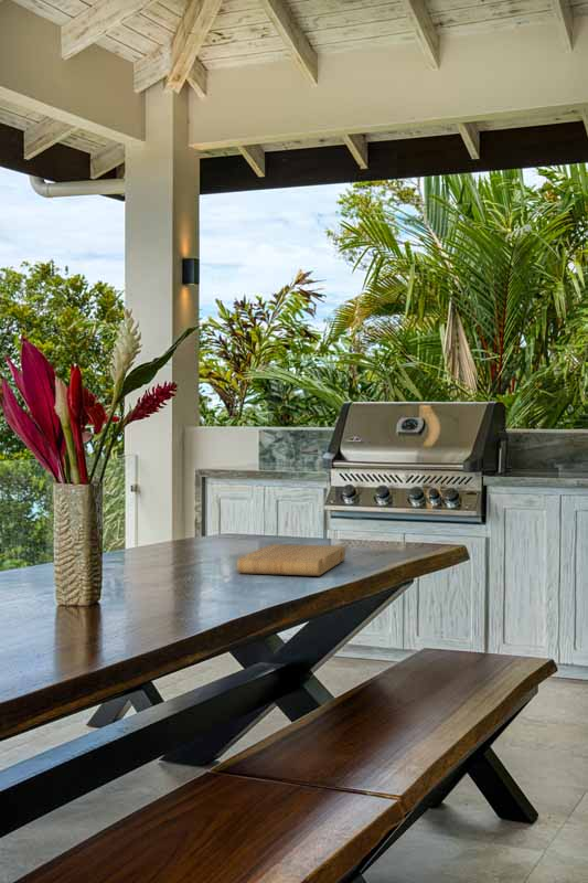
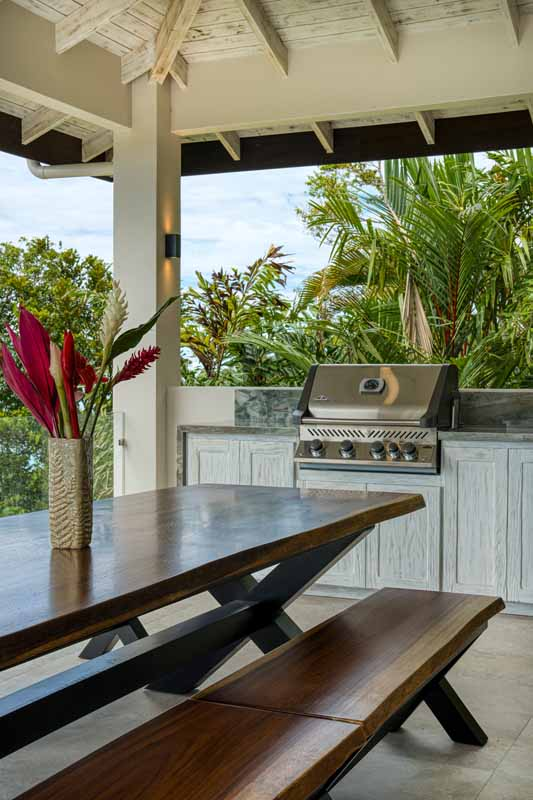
- cutting board (293, 558)
